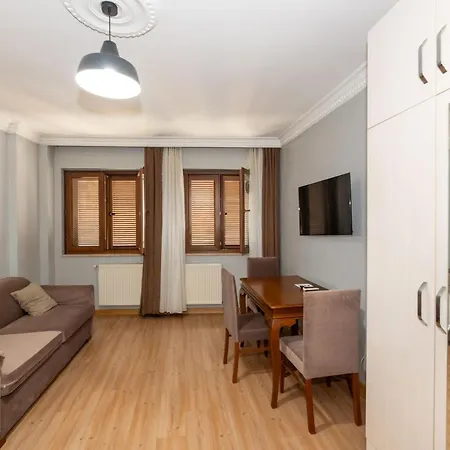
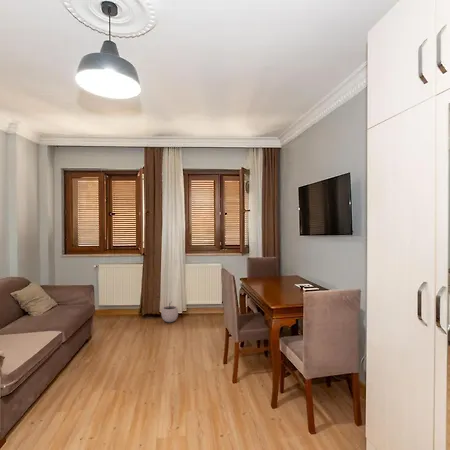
+ plant pot (169, 311)
